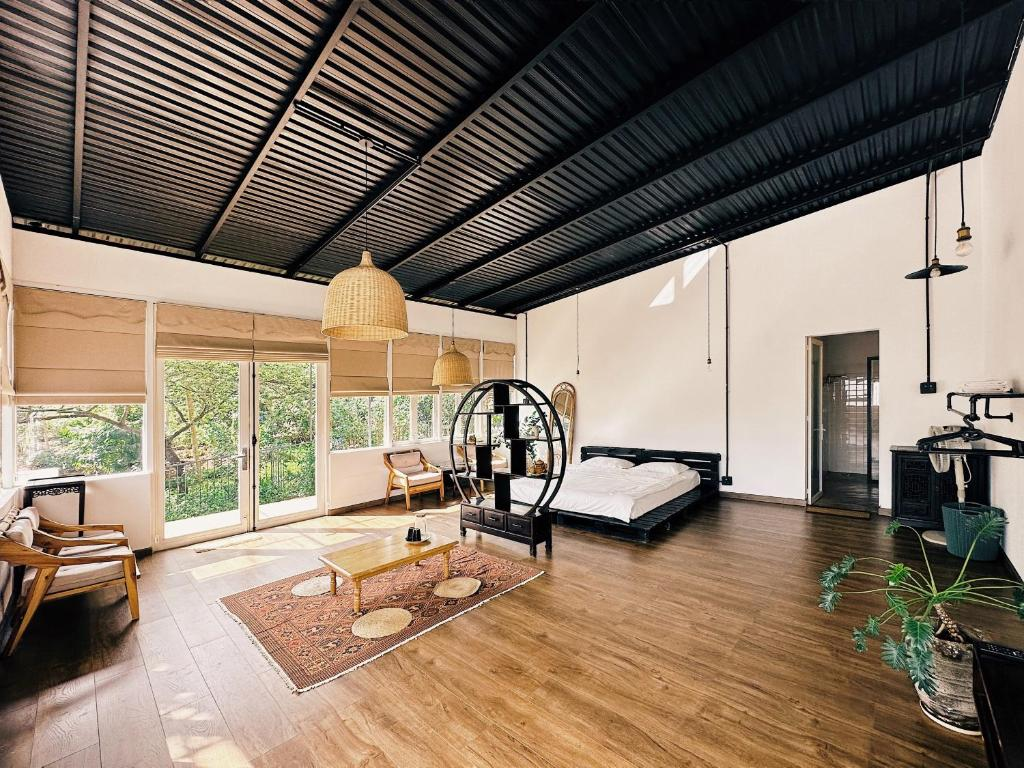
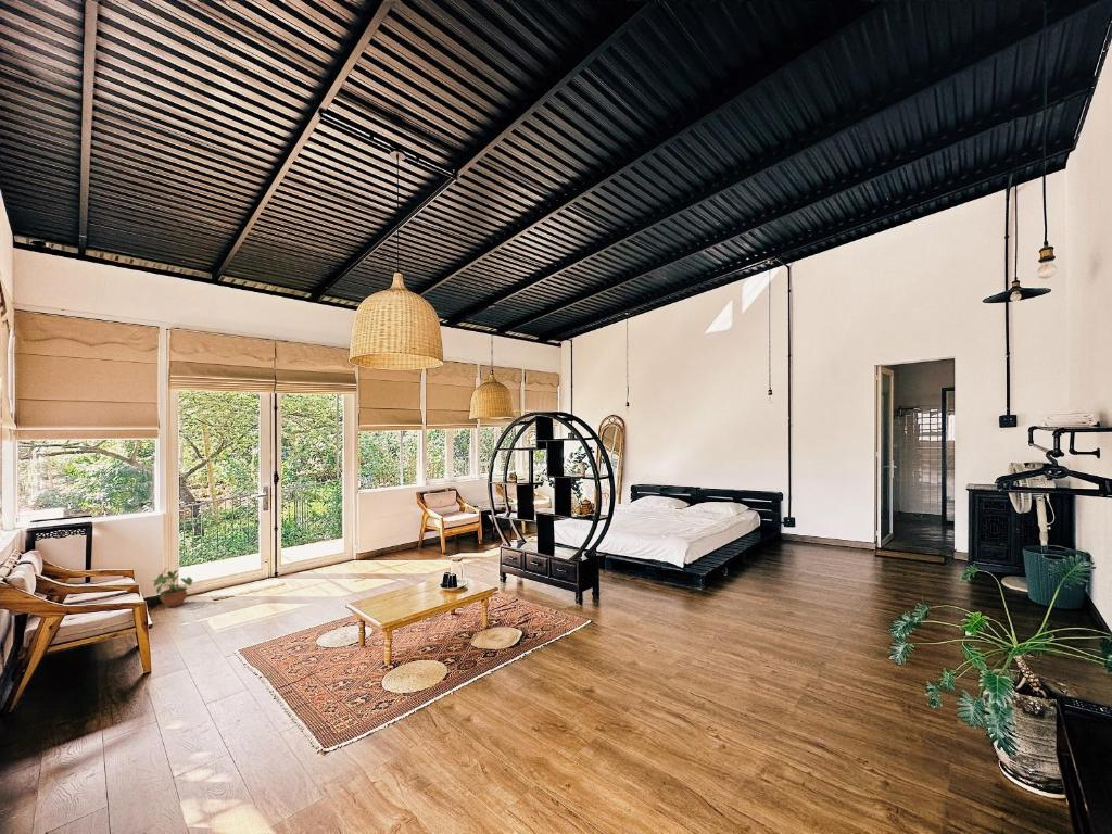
+ potted plant (170, 586)
